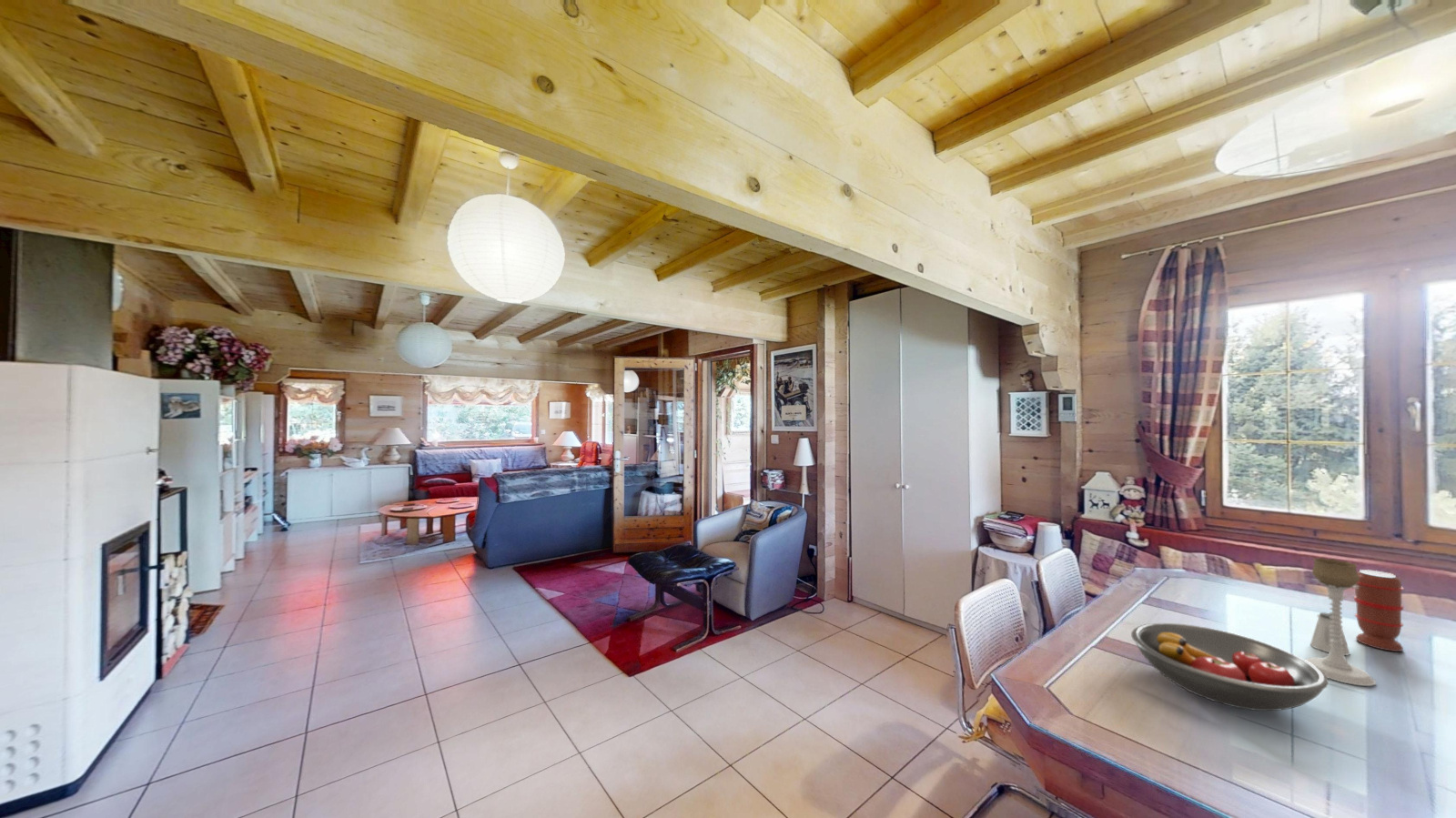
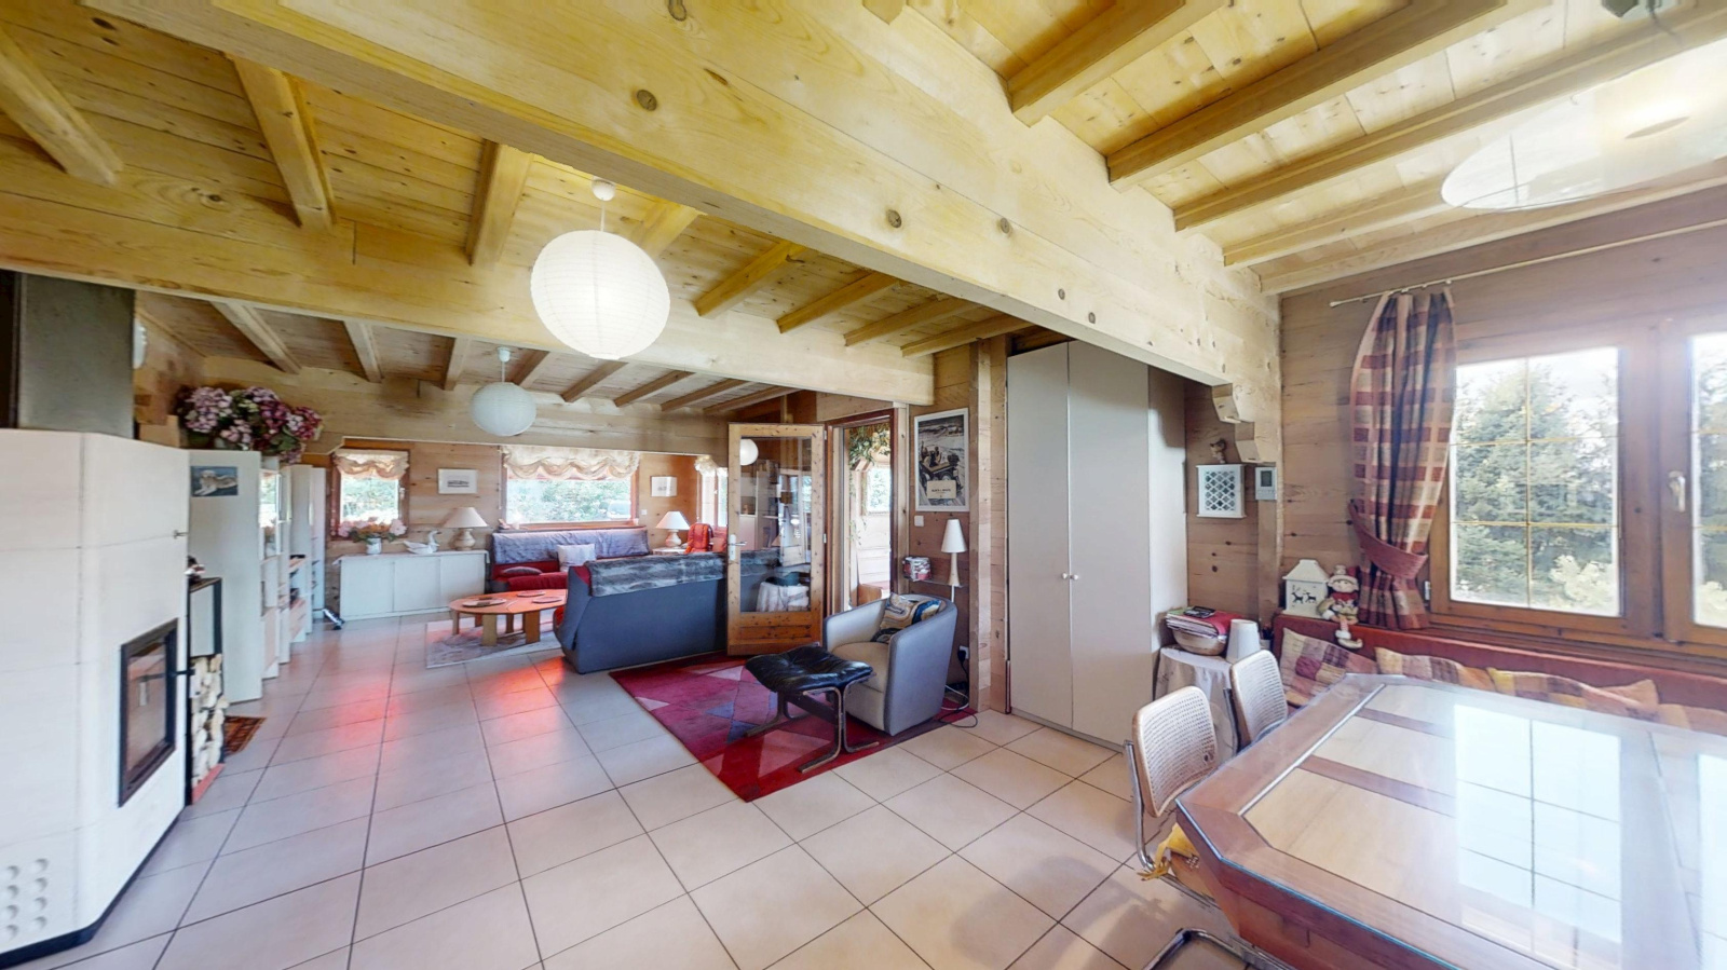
- saltshaker (1330, 631)
- spice grinder (1378, 608)
- fruit bowl (1219, 665)
- candle holder (1336, 617)
